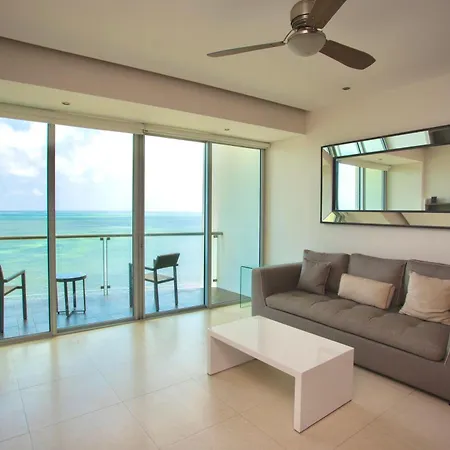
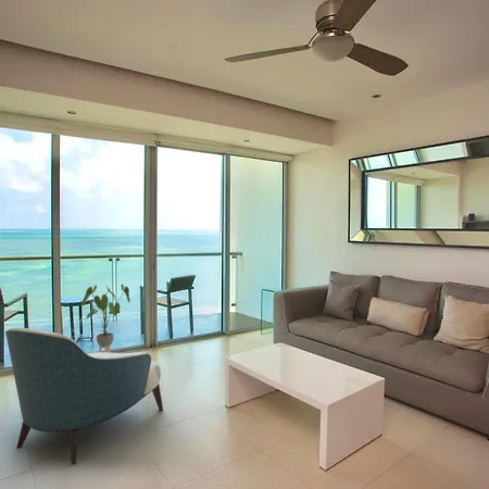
+ house plant (103, 324)
+ armchair (86, 372)
